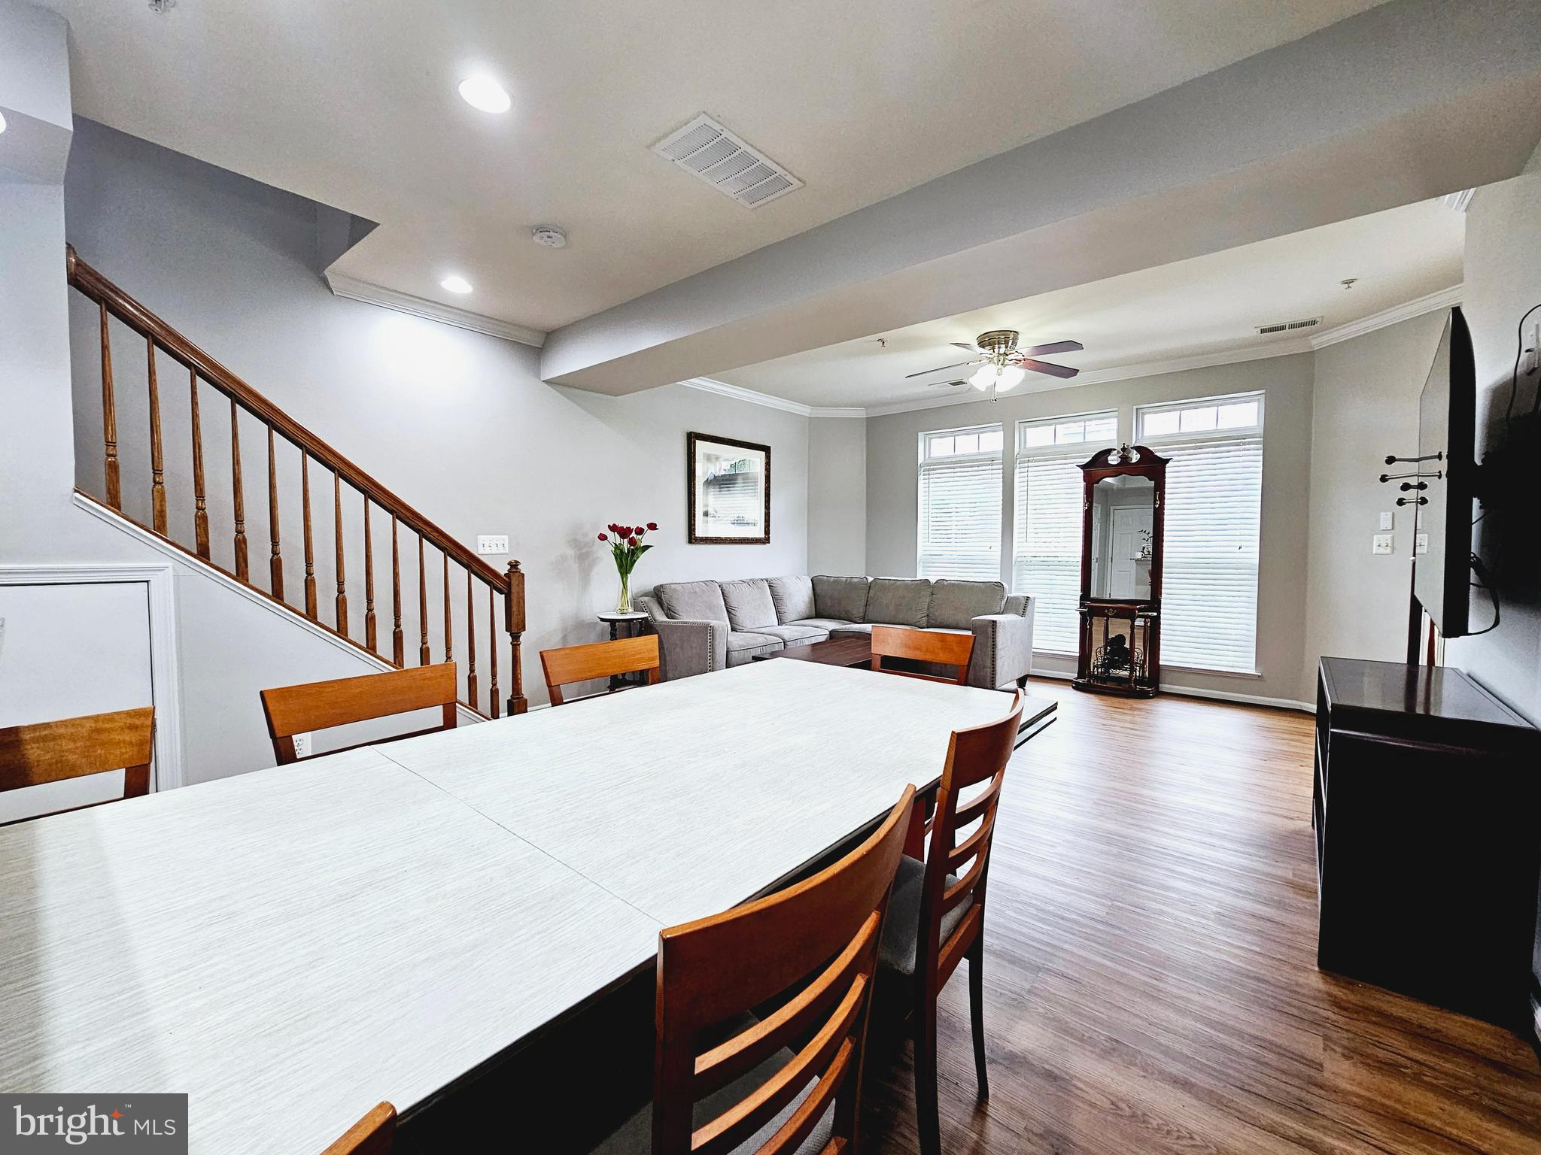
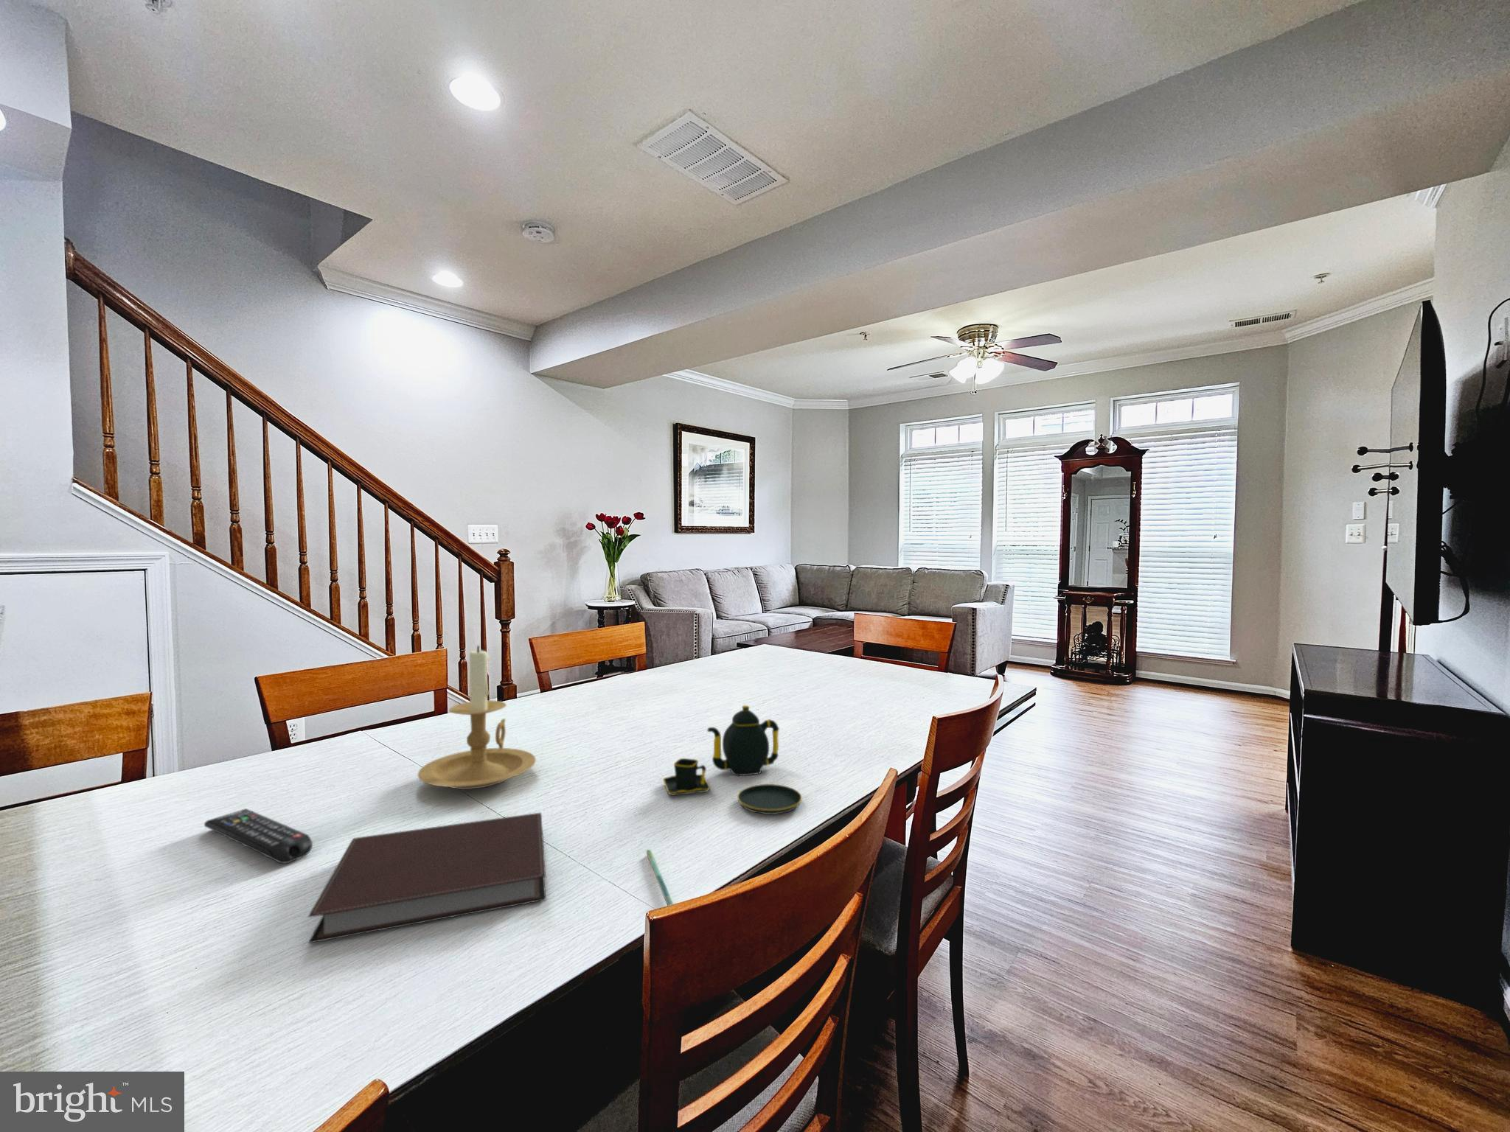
+ notebook (443, 866)
+ teapot (732, 754)
+ pen (659, 878)
+ candle holder (478, 712)
+ remote control (257, 834)
